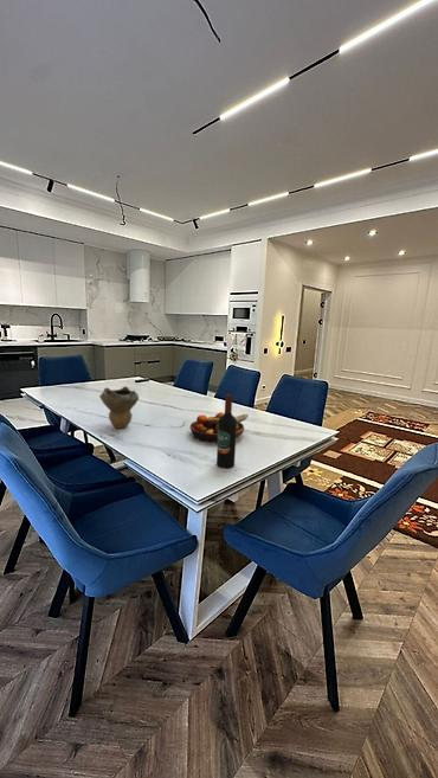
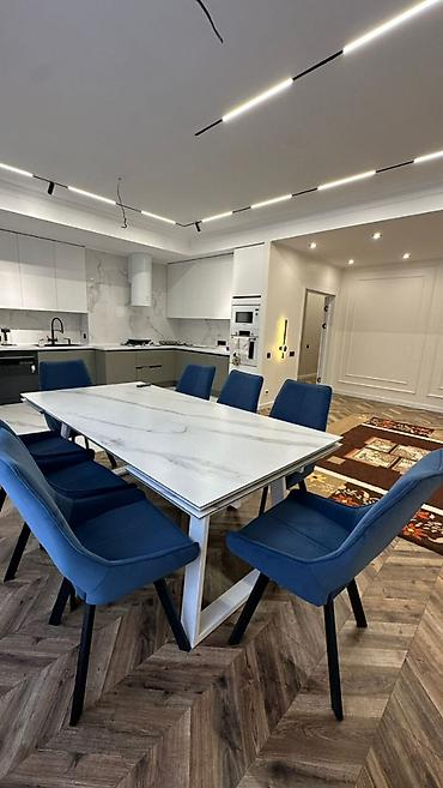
- fruit bowl (217, 423)
- wine bottle (226, 430)
- decorative bowl (120, 407)
